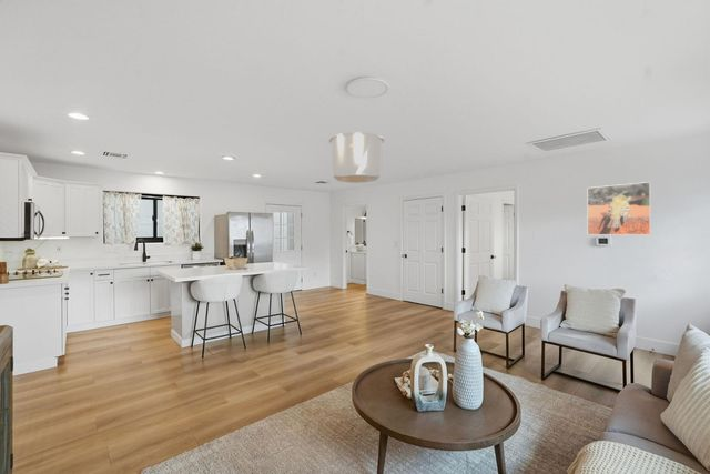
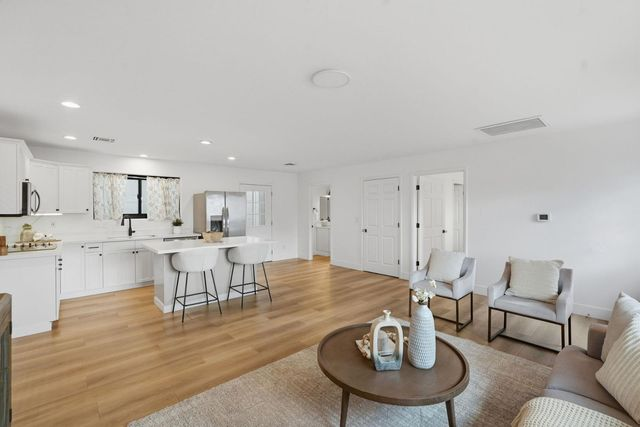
- ceiling light (356, 160)
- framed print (617, 210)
